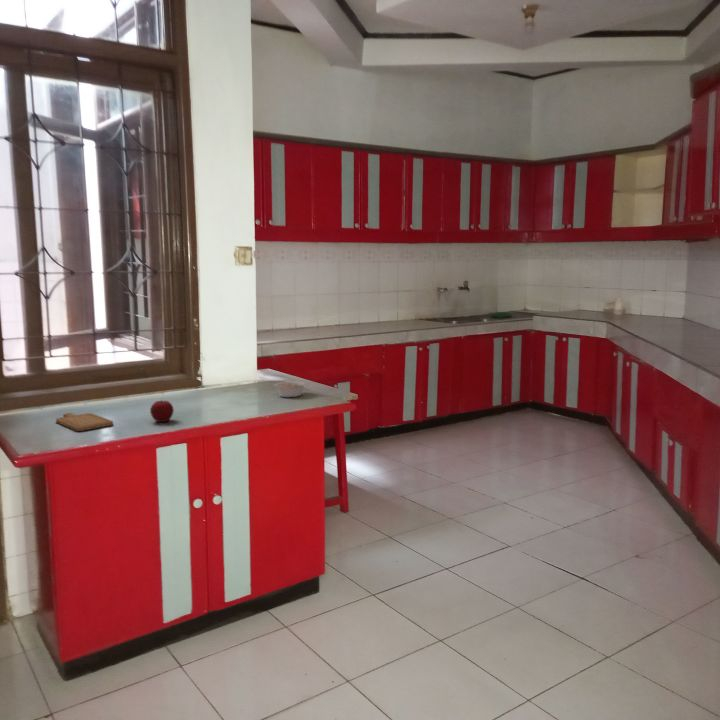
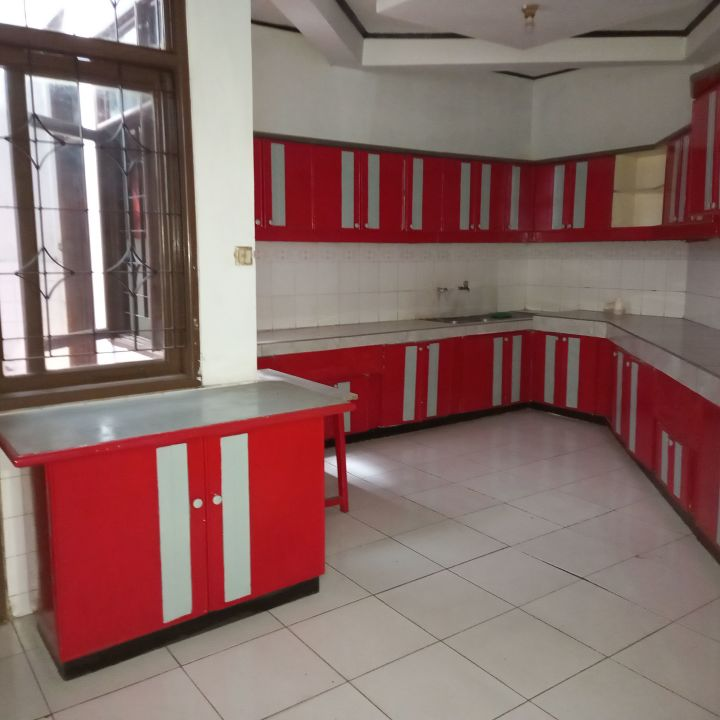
- apple (161, 410)
- legume (291, 388)
- chopping board (81, 420)
